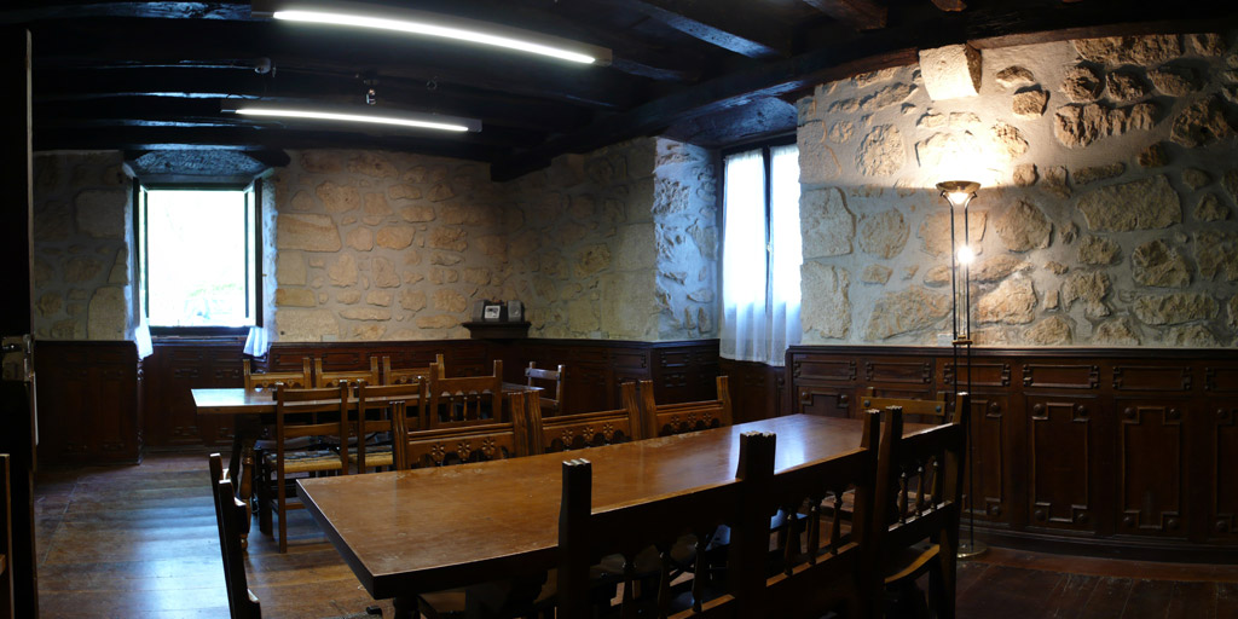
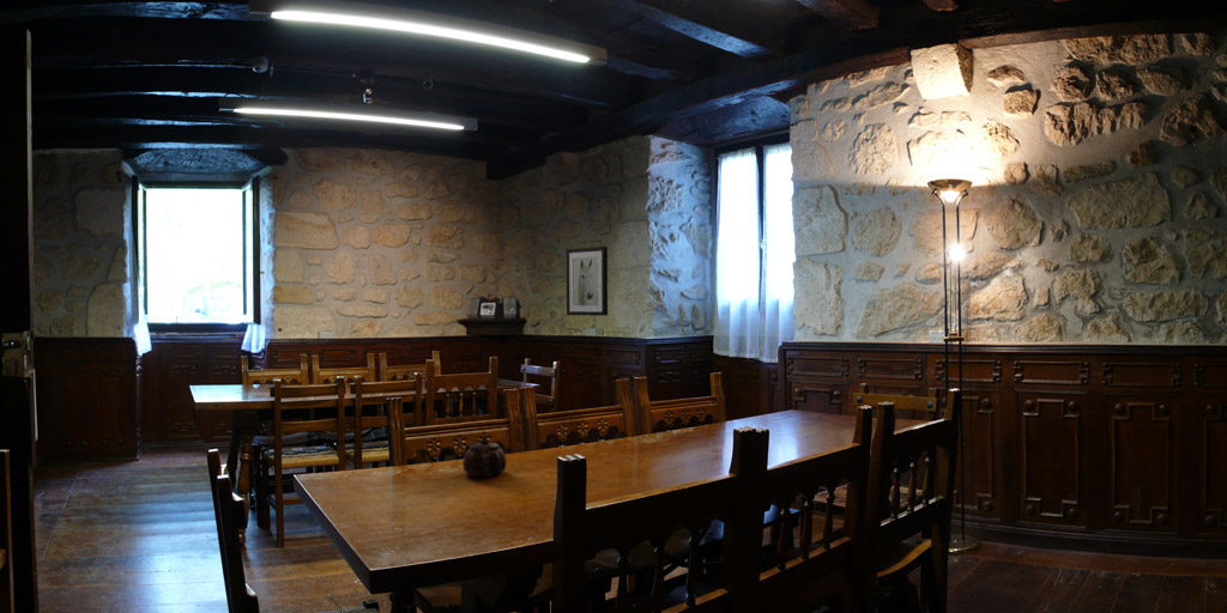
+ teapot (484, 454)
+ wall art (586, 281)
